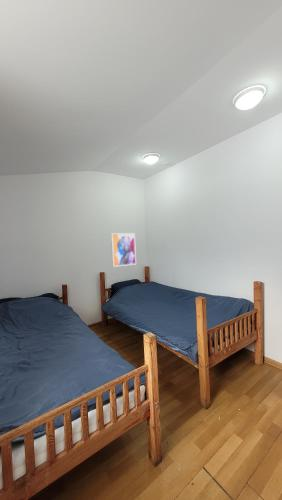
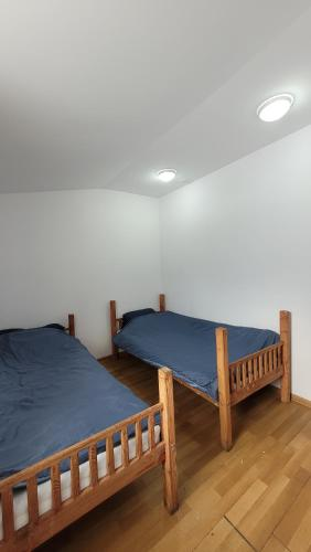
- wall art (124, 249)
